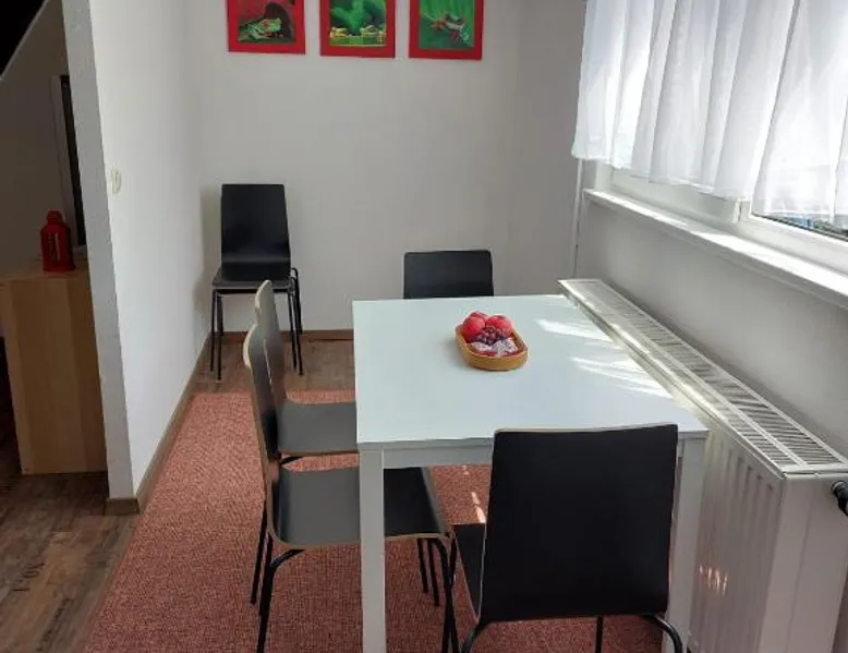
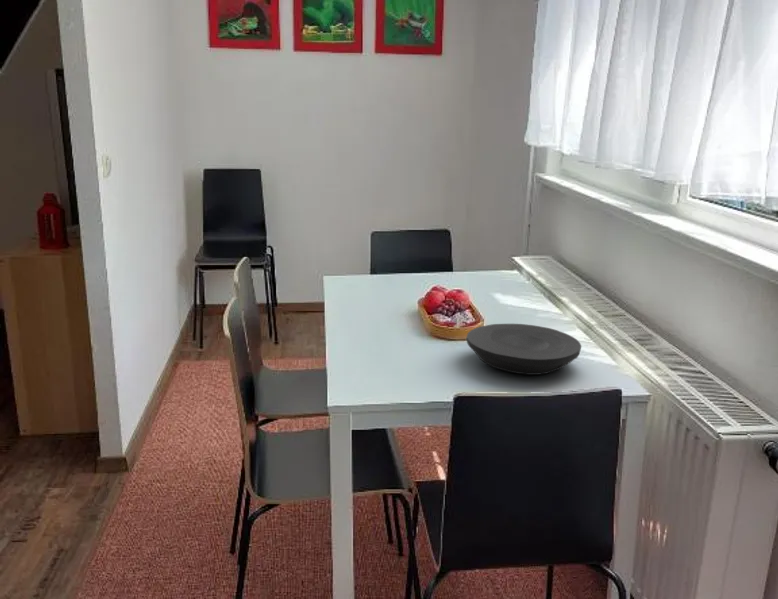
+ plate (522, 351)
